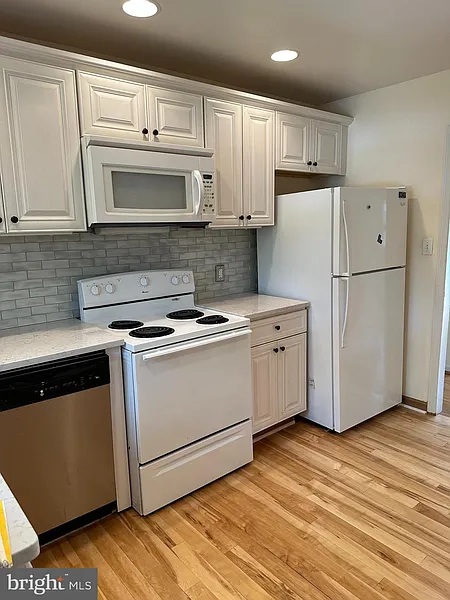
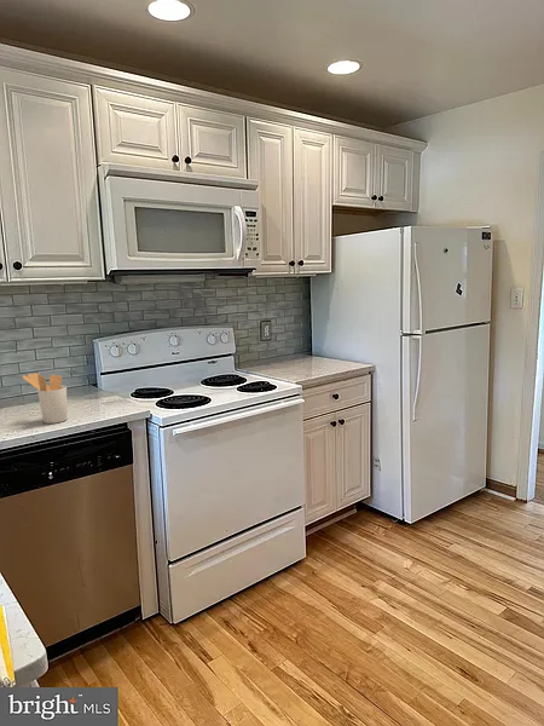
+ utensil holder (46, 396)
